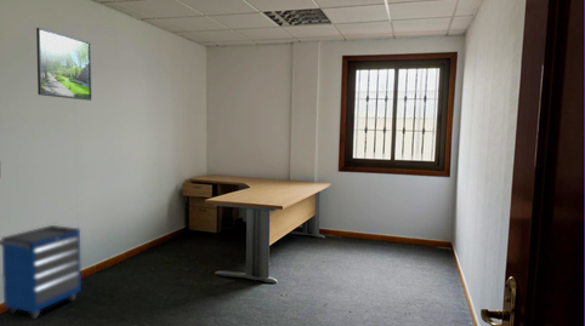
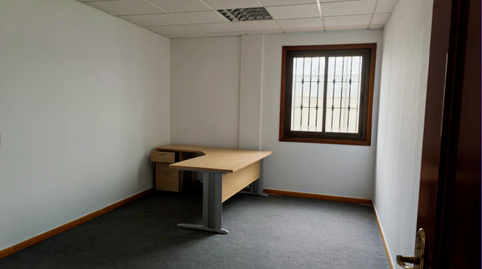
- cabinet (40, 270)
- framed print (66, 67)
